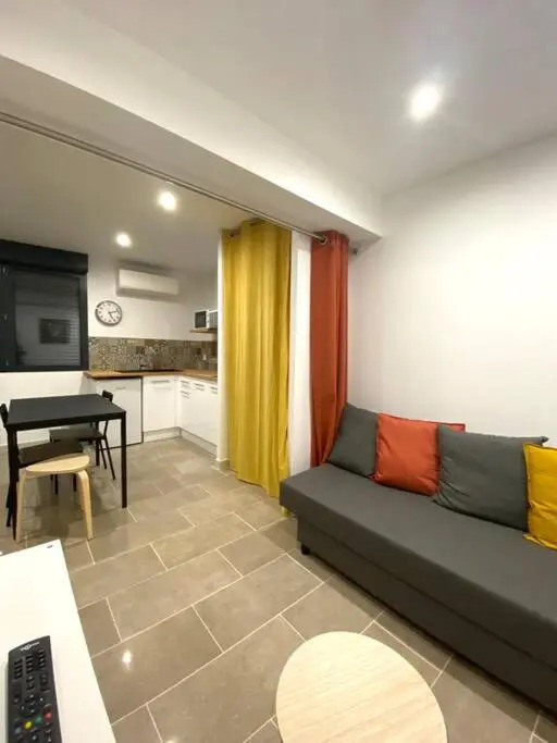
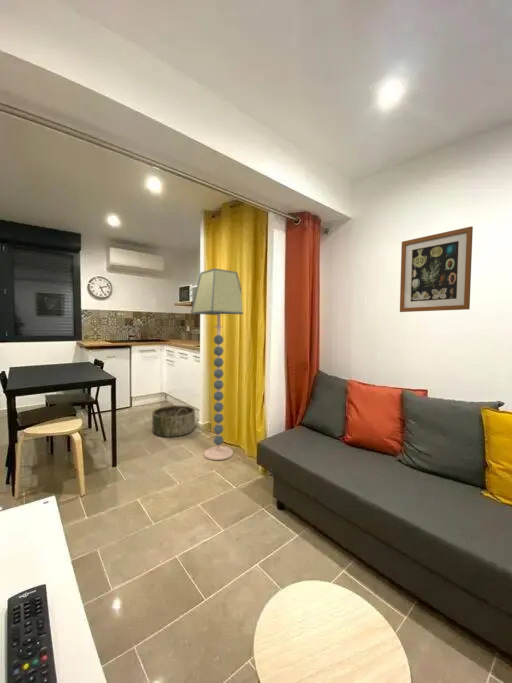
+ wall art (433, 273)
+ floor lamp (218, 363)
+ basket (174, 416)
